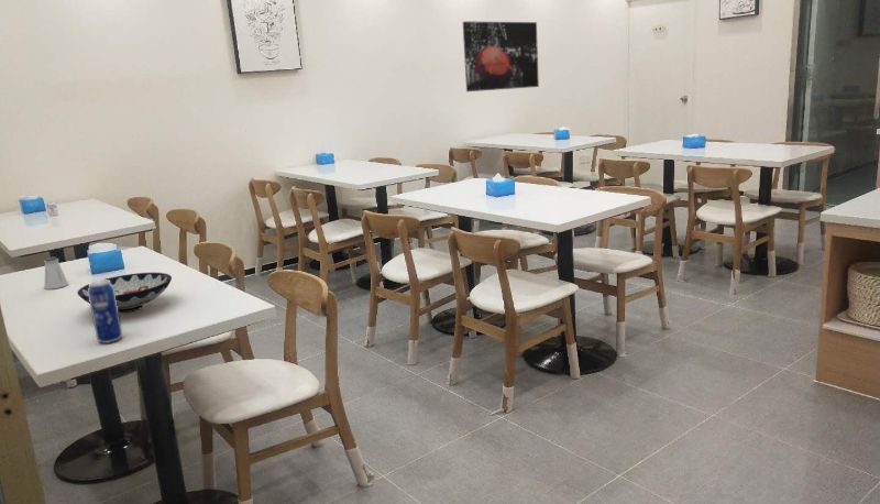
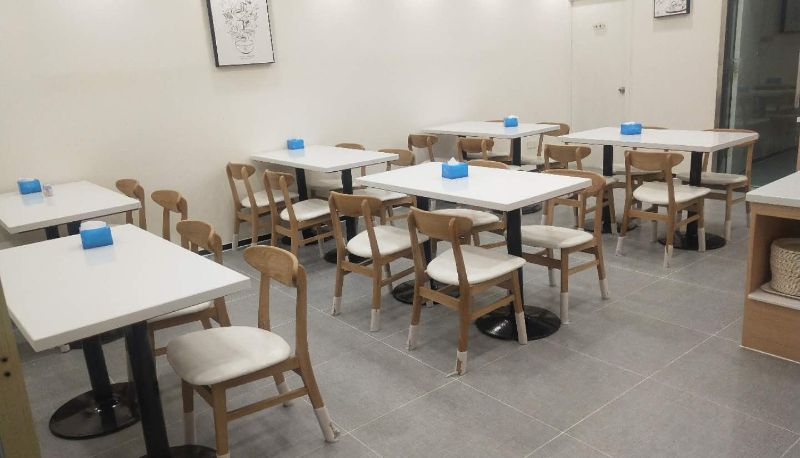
- beverage can (105, 311)
- bowl (128, 296)
- saltshaker (53, 272)
- wall art (502, 55)
